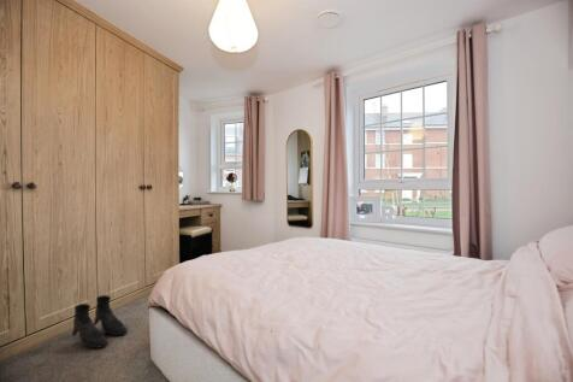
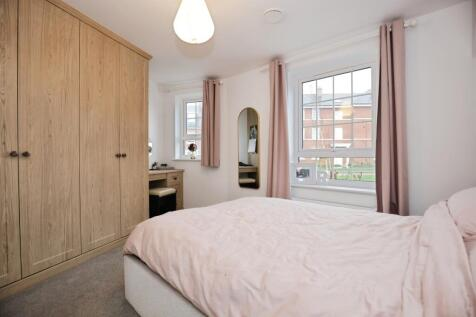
- boots (100, 318)
